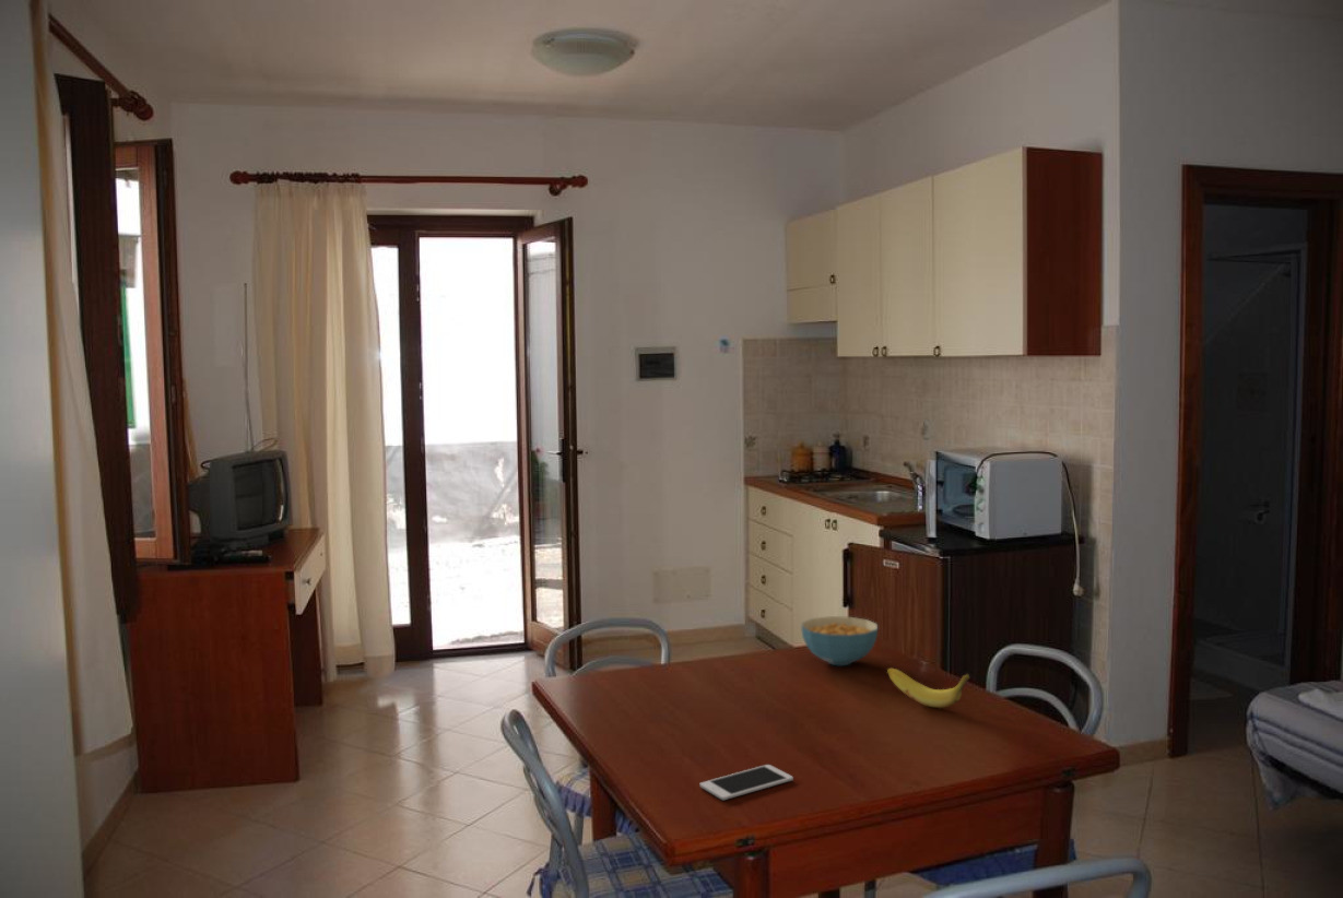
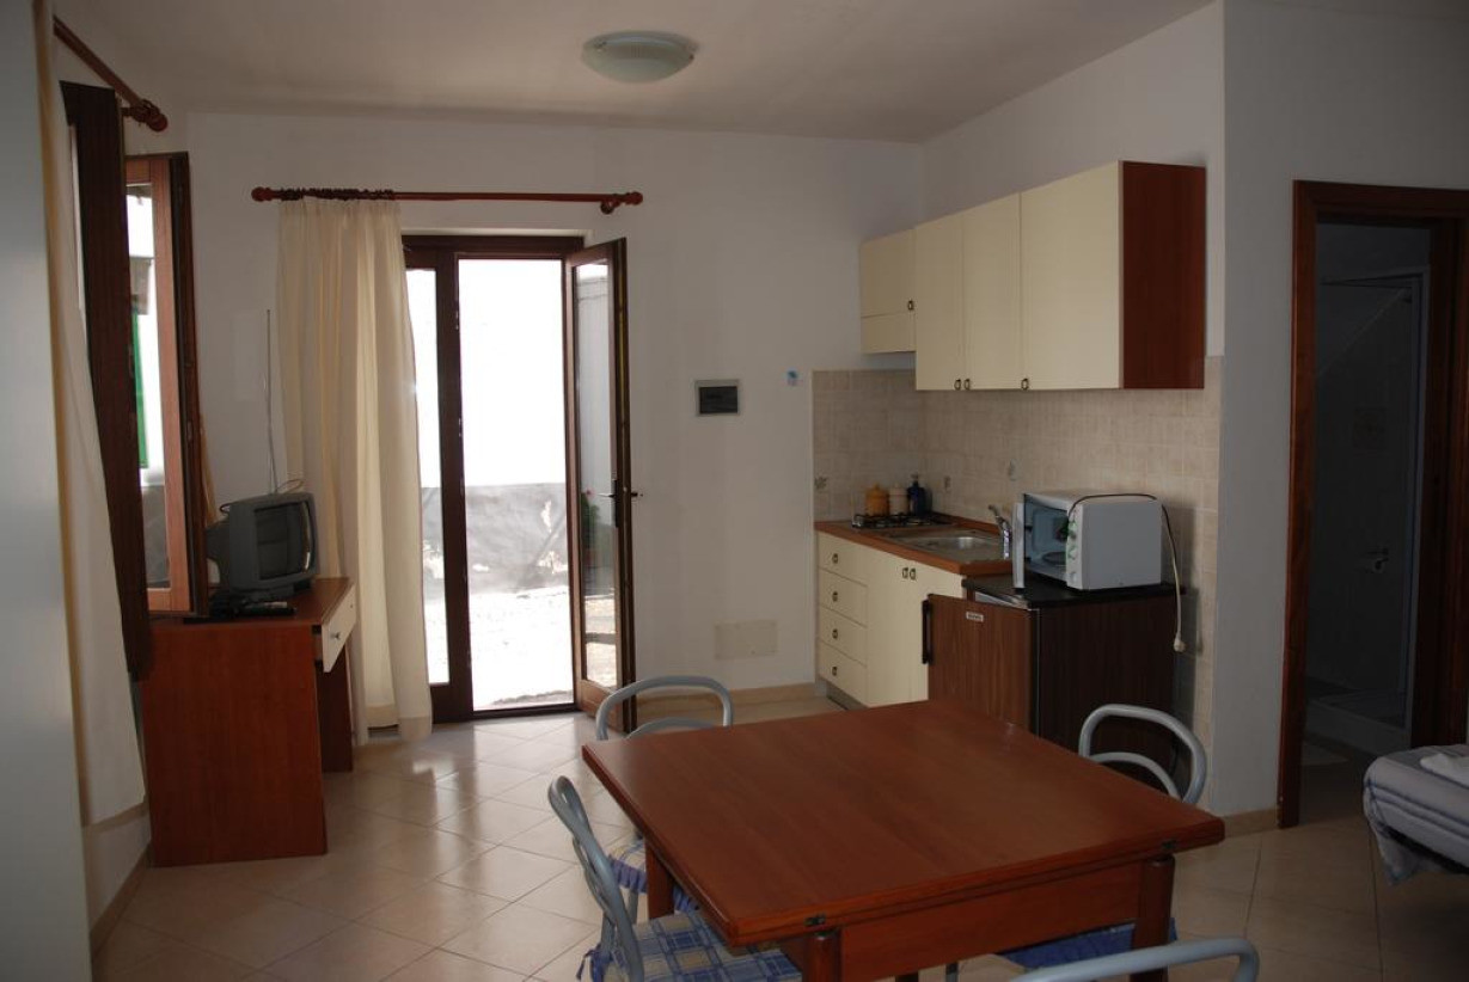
- cereal bowl (839, 643)
- cell phone (746, 781)
- banana (927, 687)
